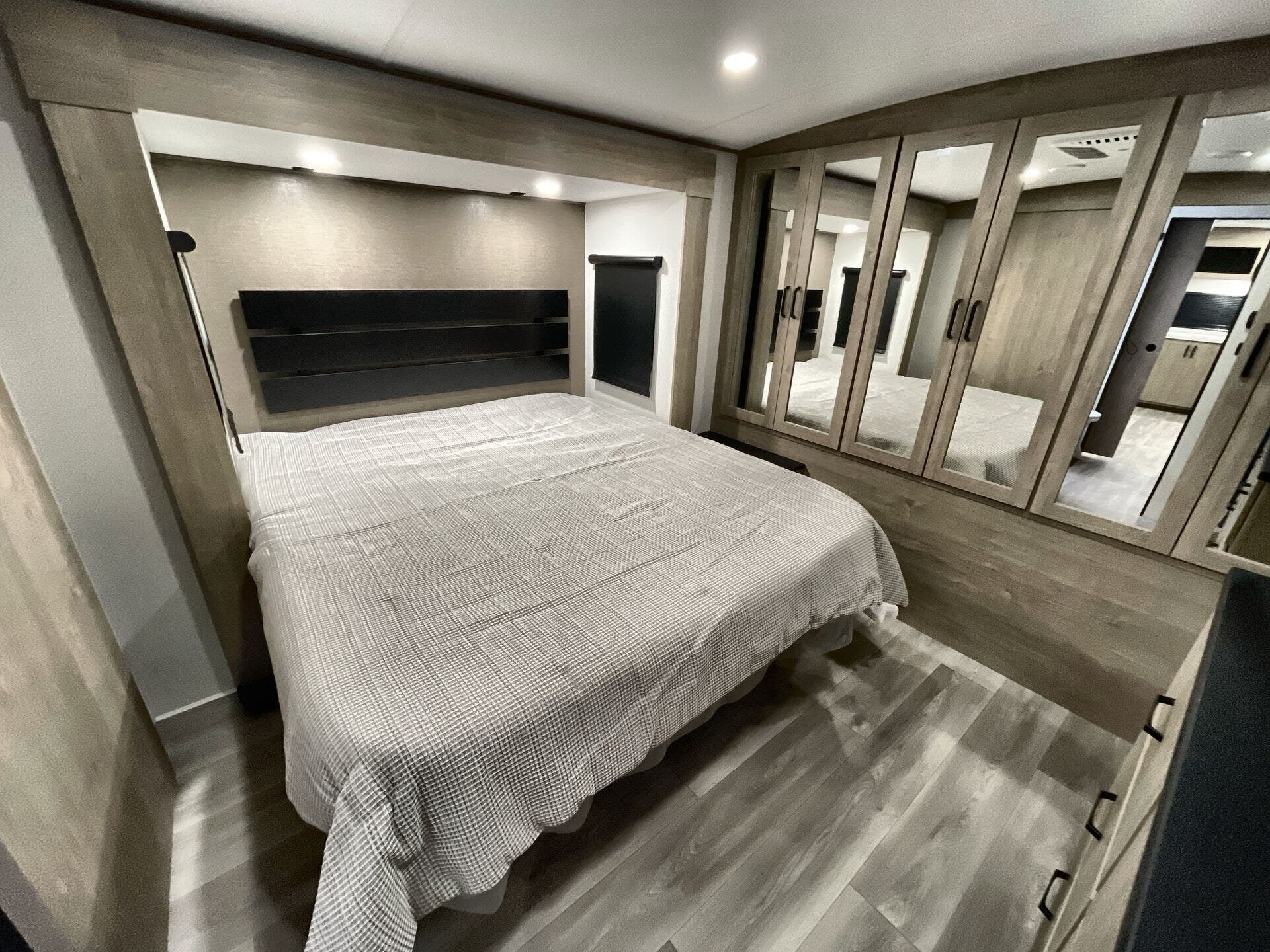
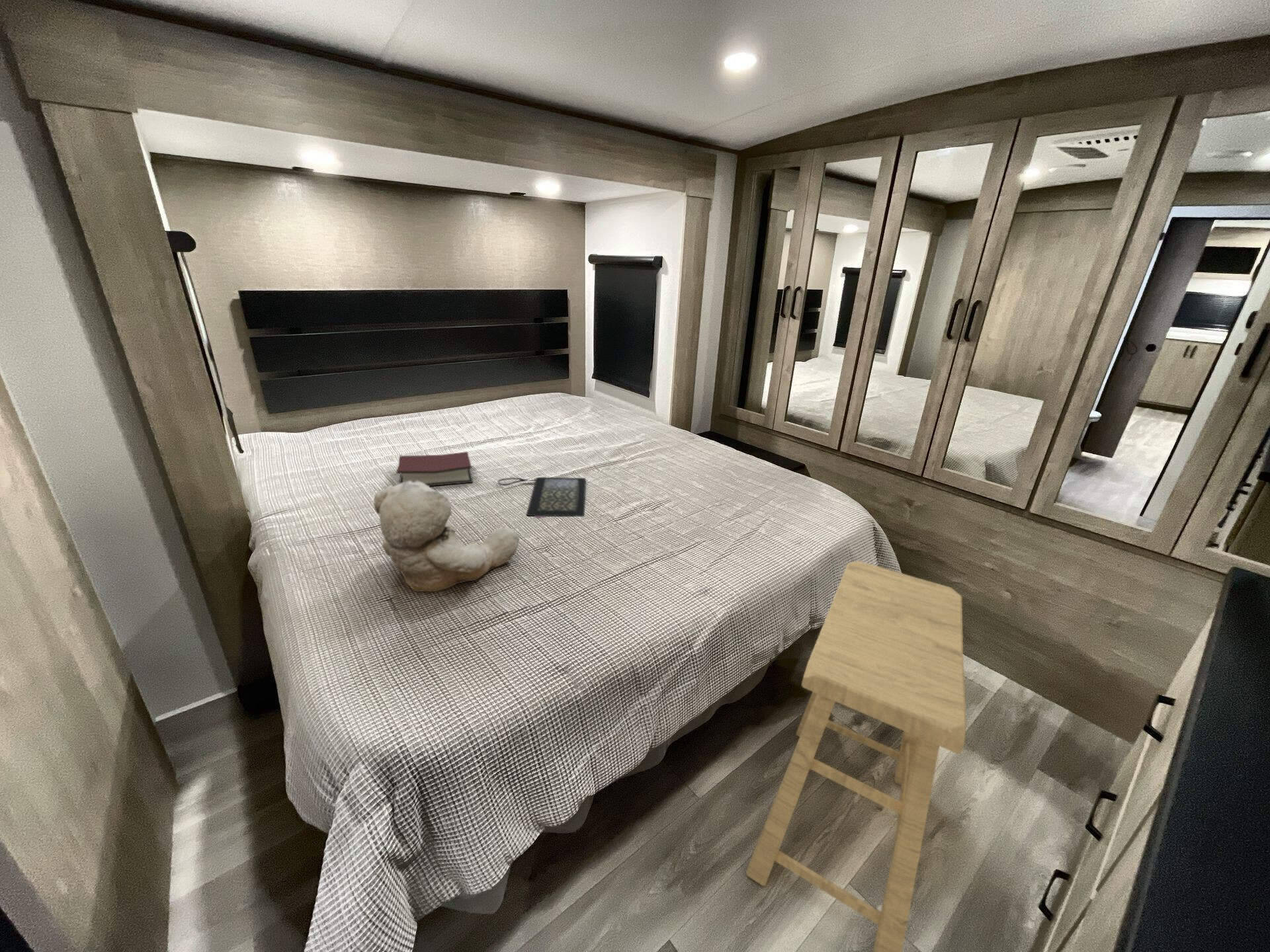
+ clutch bag (556, 493)
+ hardback book (435, 467)
+ teddy bear (440, 524)
+ stool (863, 735)
